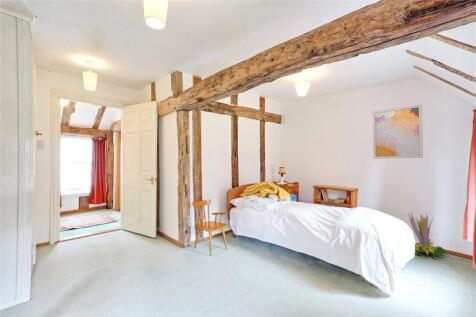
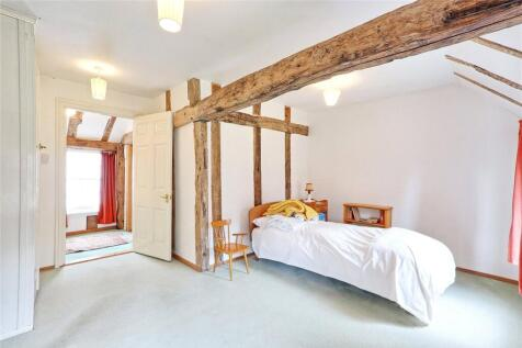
- decorative plant (424, 232)
- wall art (396, 133)
